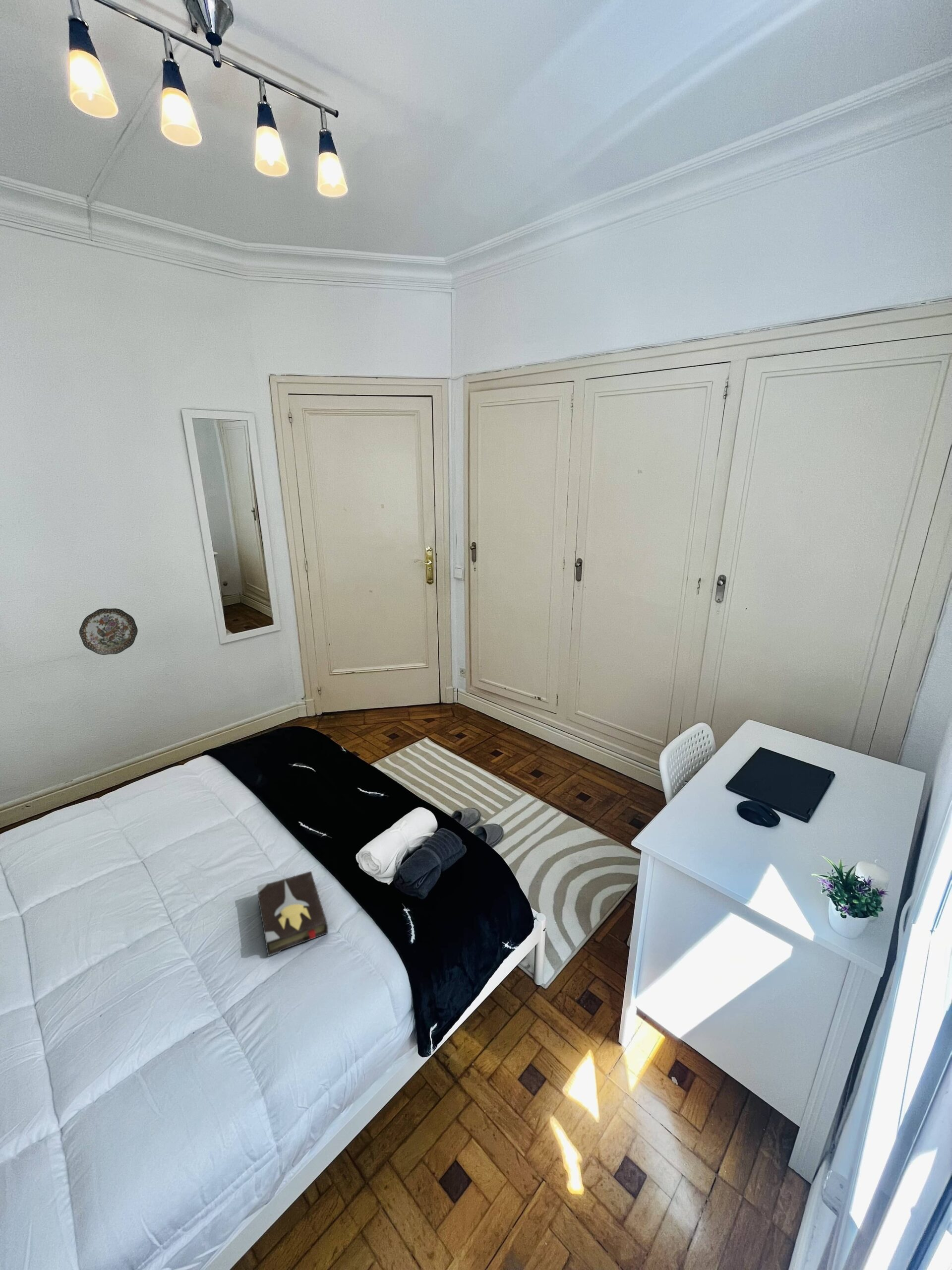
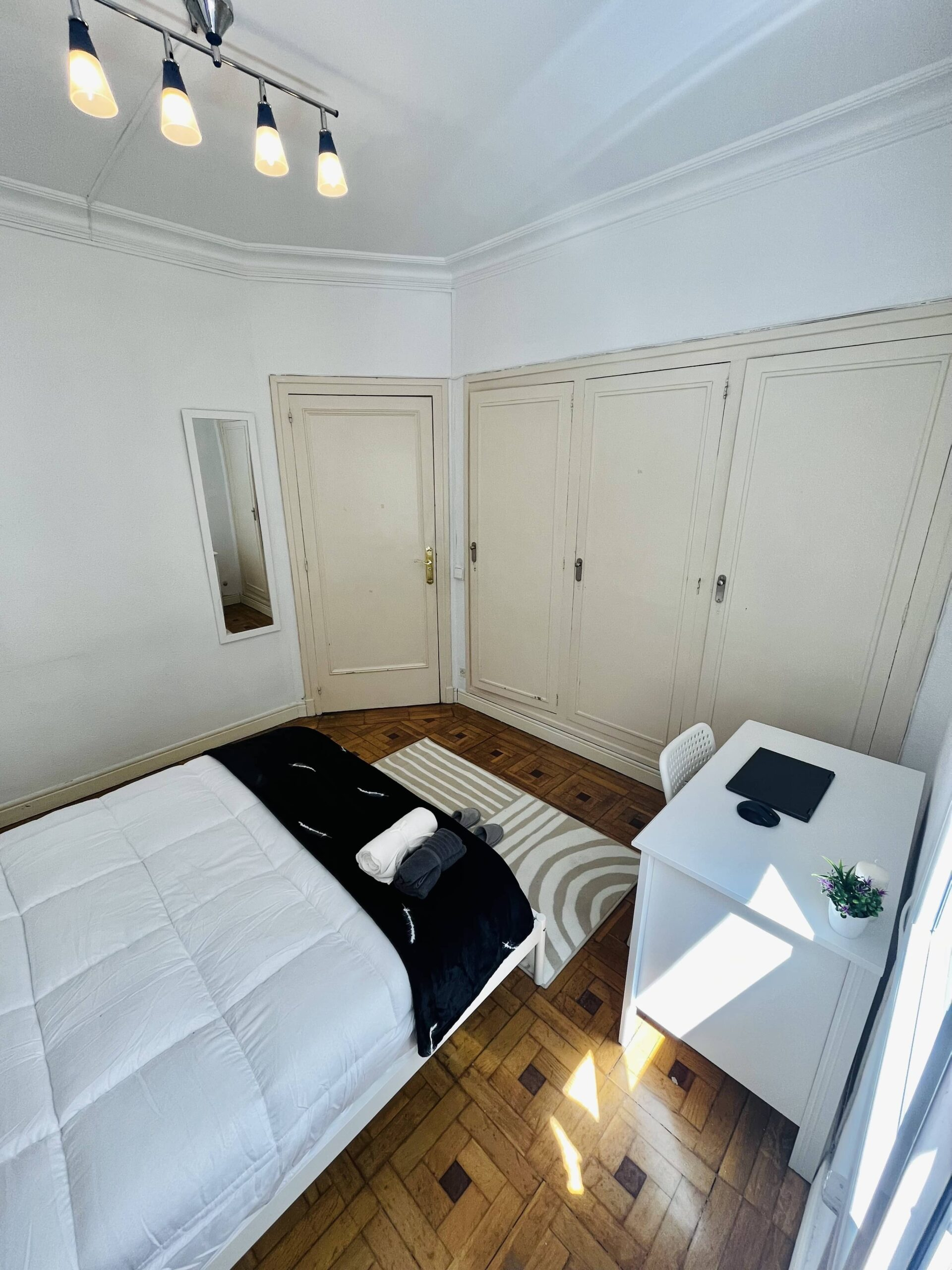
- hardback book (291, 908)
- decorative plate (109, 631)
